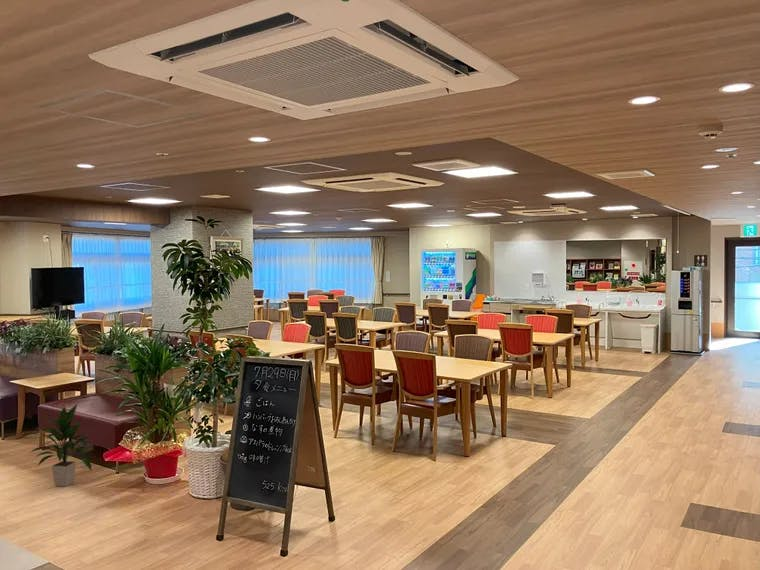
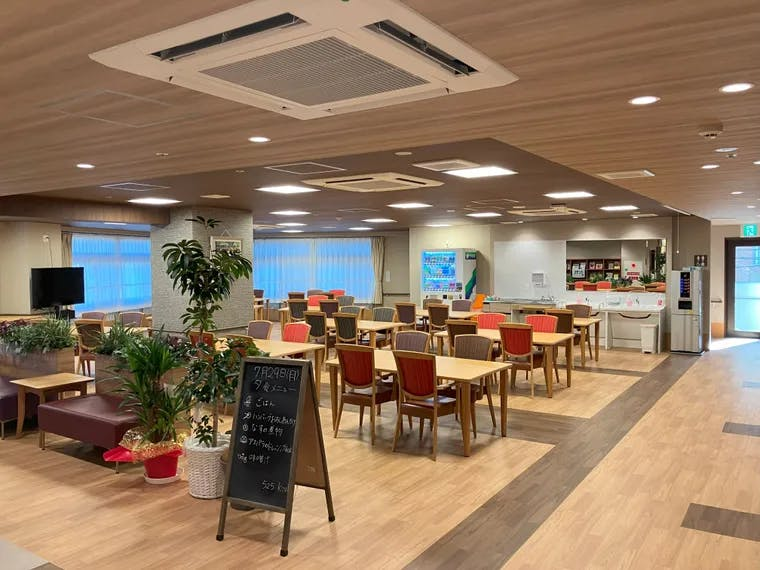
- indoor plant (64, 446)
